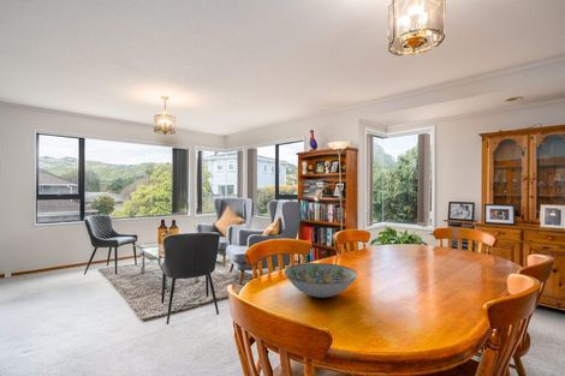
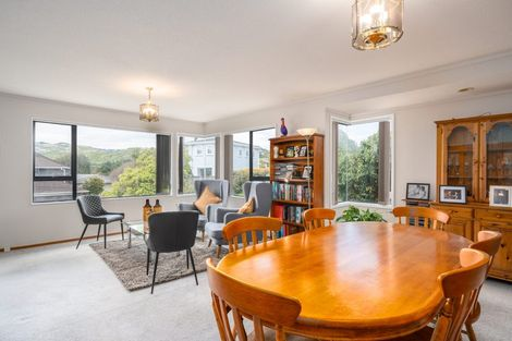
- decorative bowl (320, 282)
